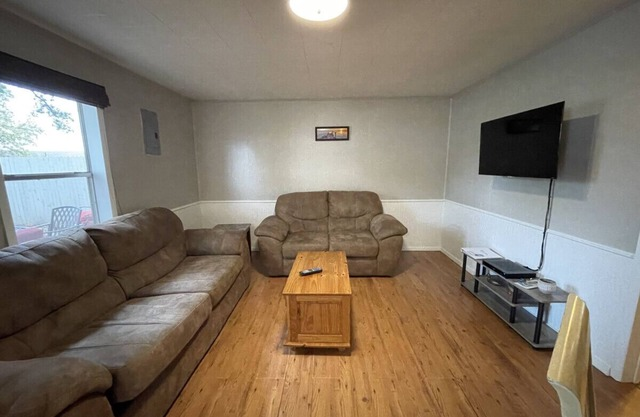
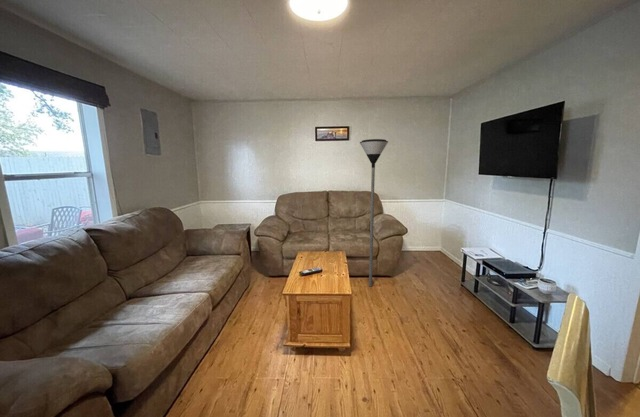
+ floor lamp (372, 216)
